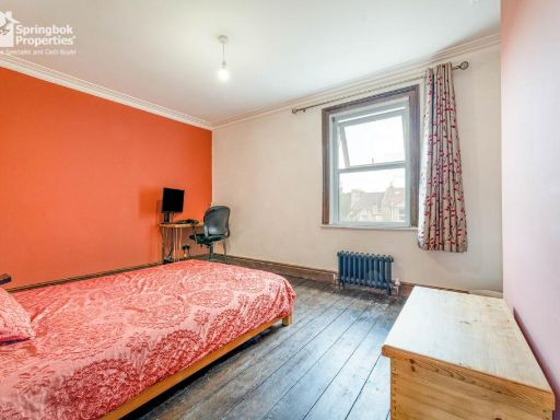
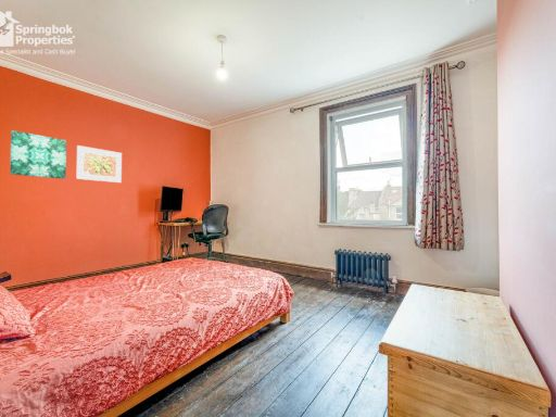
+ wall art (39, 155)
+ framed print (100, 165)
